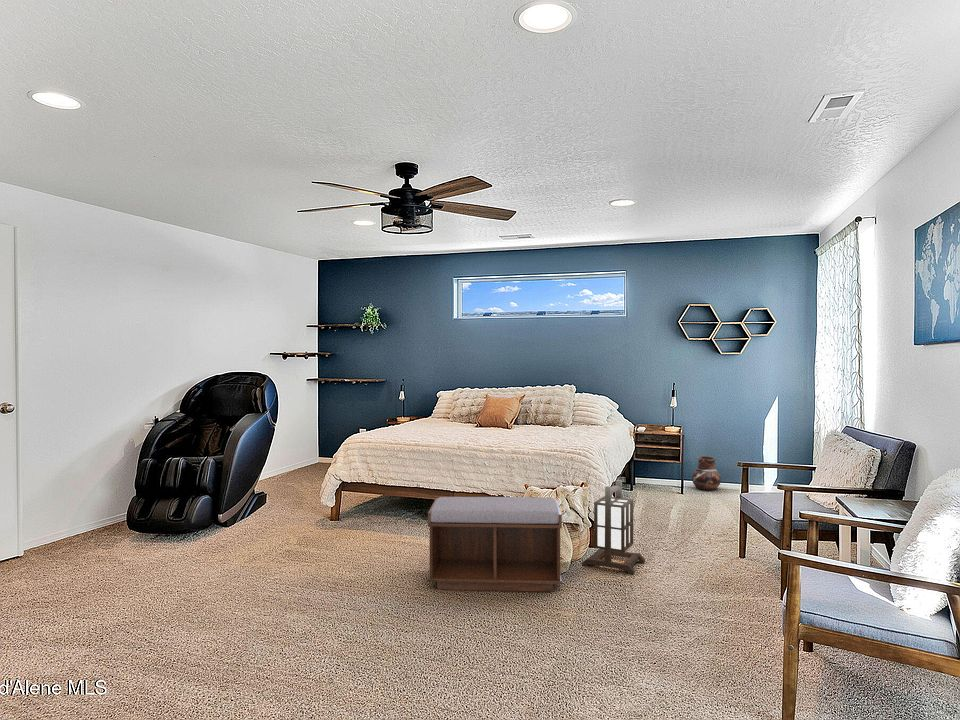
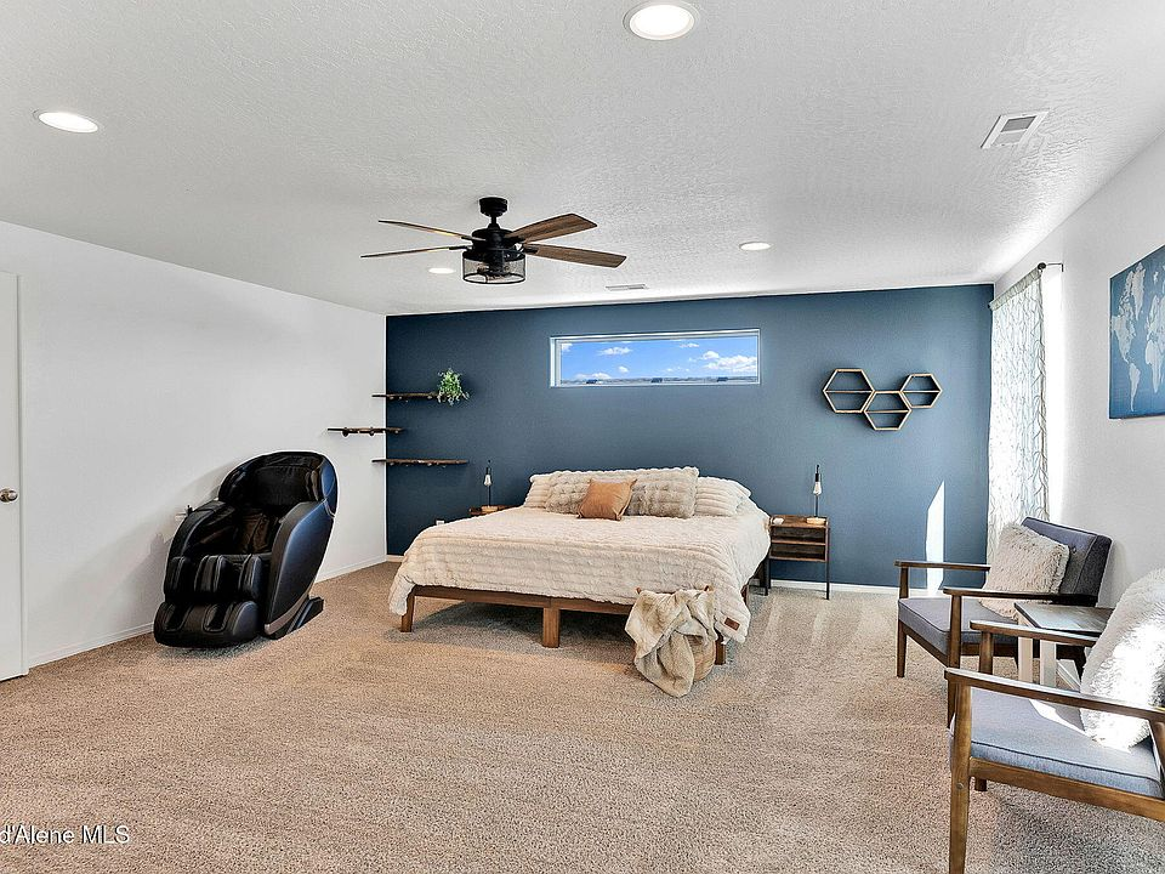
- bench (495, 541)
- ceramic pot (706, 473)
- lantern (613, 523)
